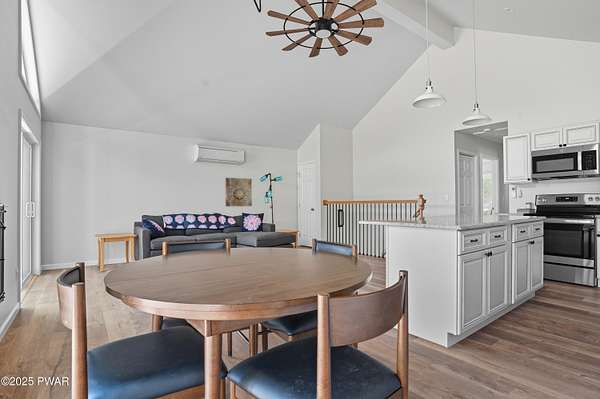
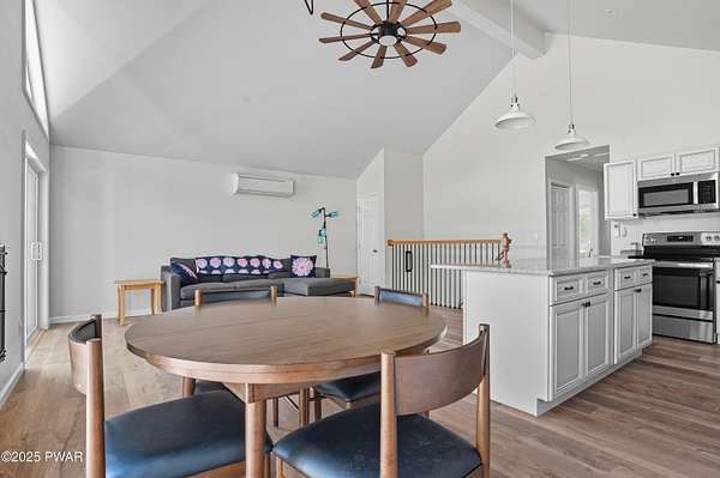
- wall art (238, 192)
